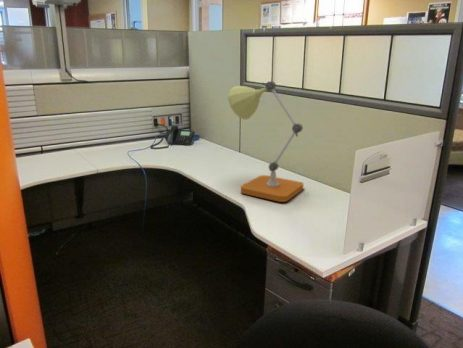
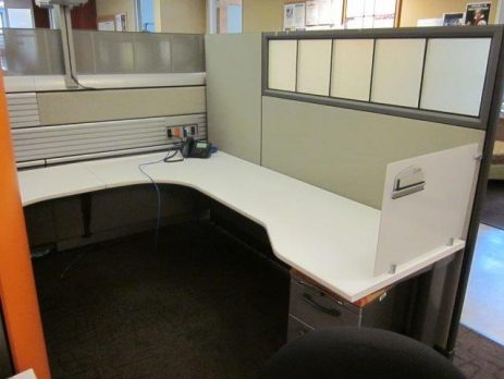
- desk lamp (283, 147)
